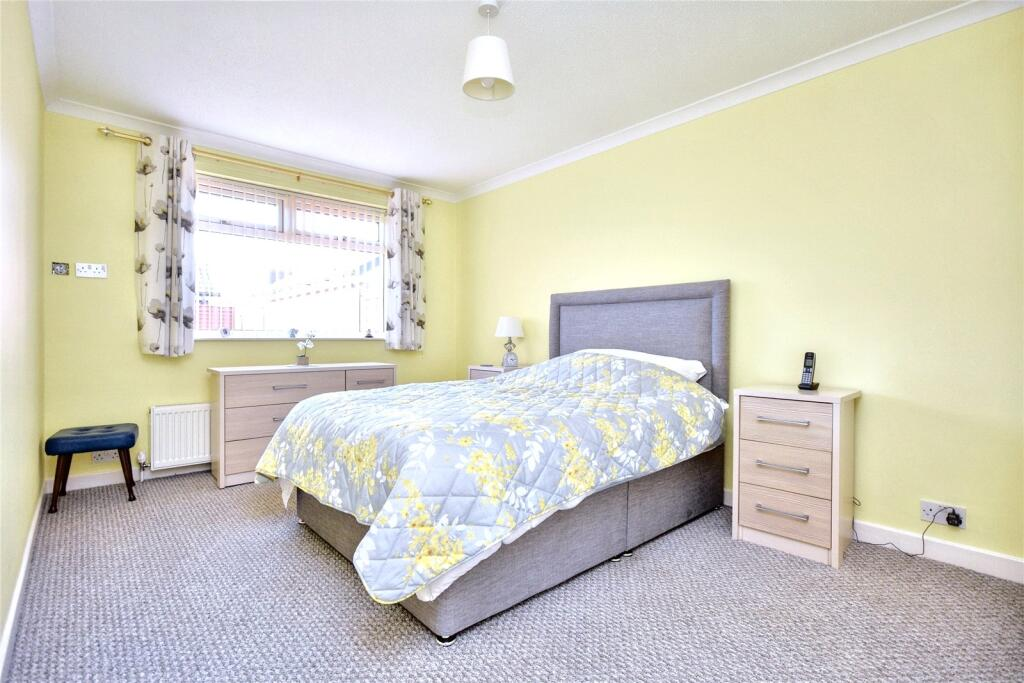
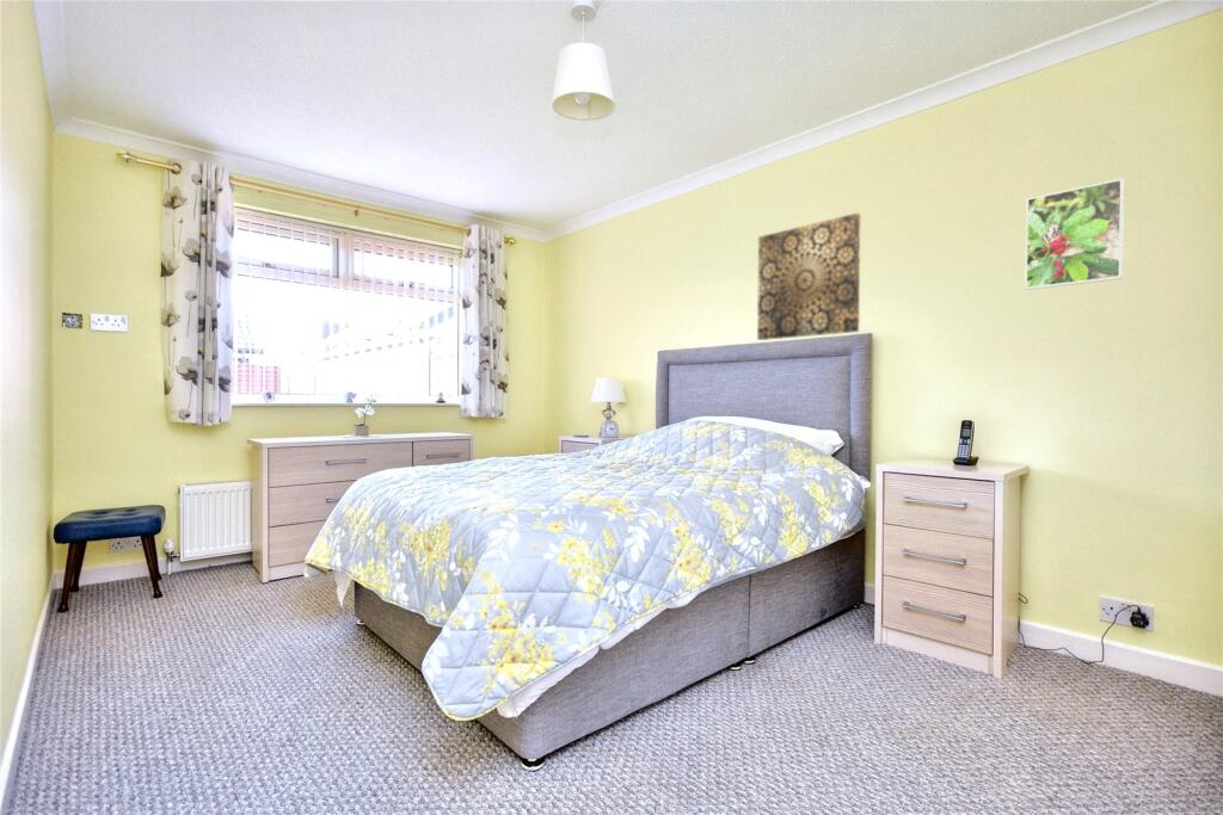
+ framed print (1071, 236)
+ wall art (805, 280)
